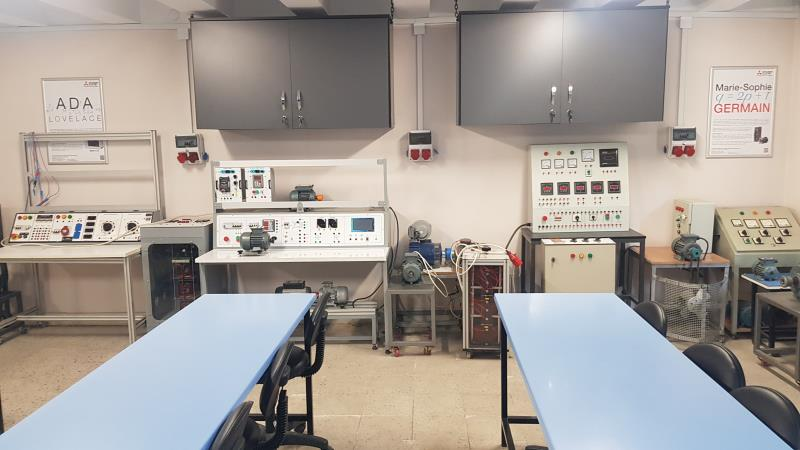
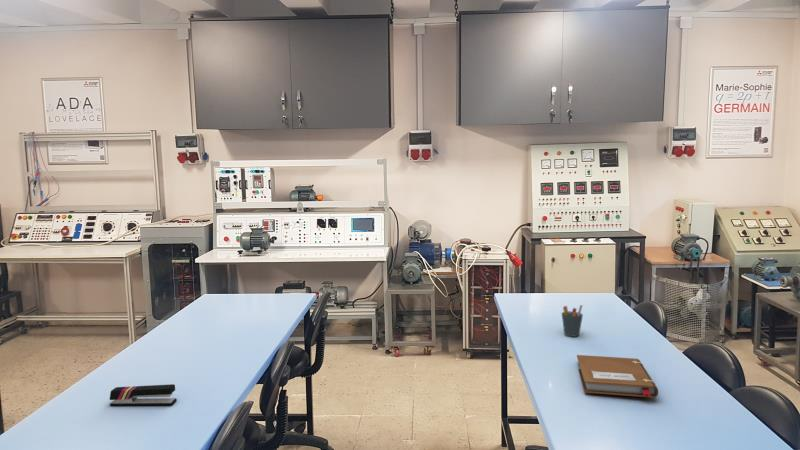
+ notebook (614, 375)
+ pen holder (571, 318)
+ stapler (142, 394)
